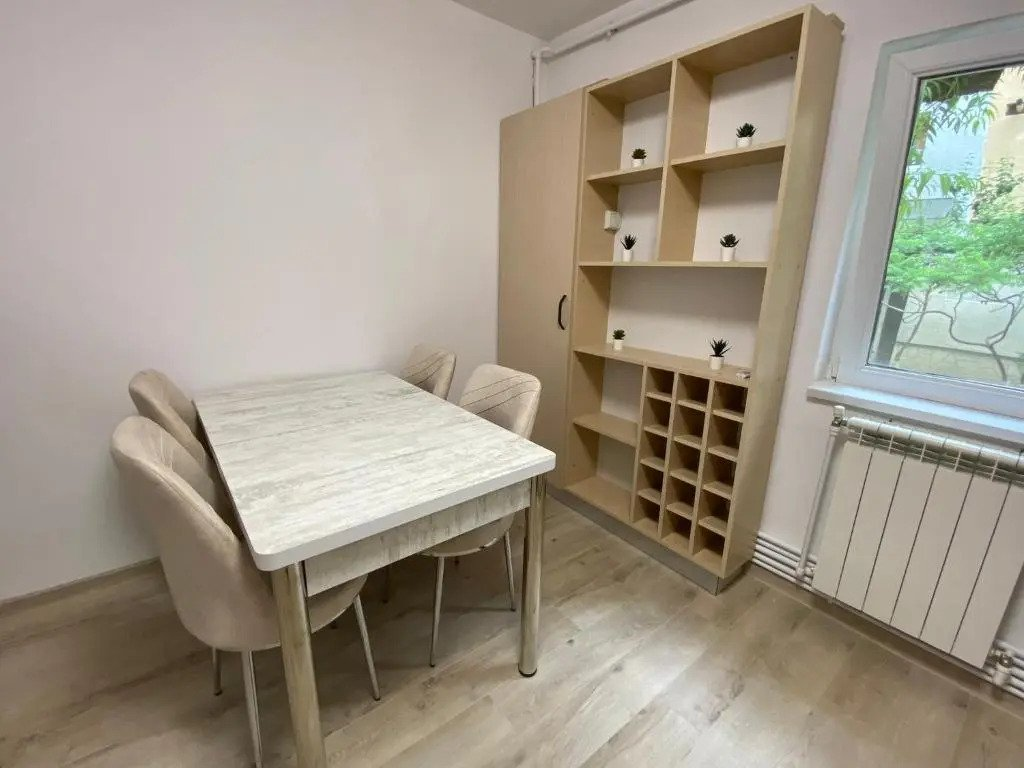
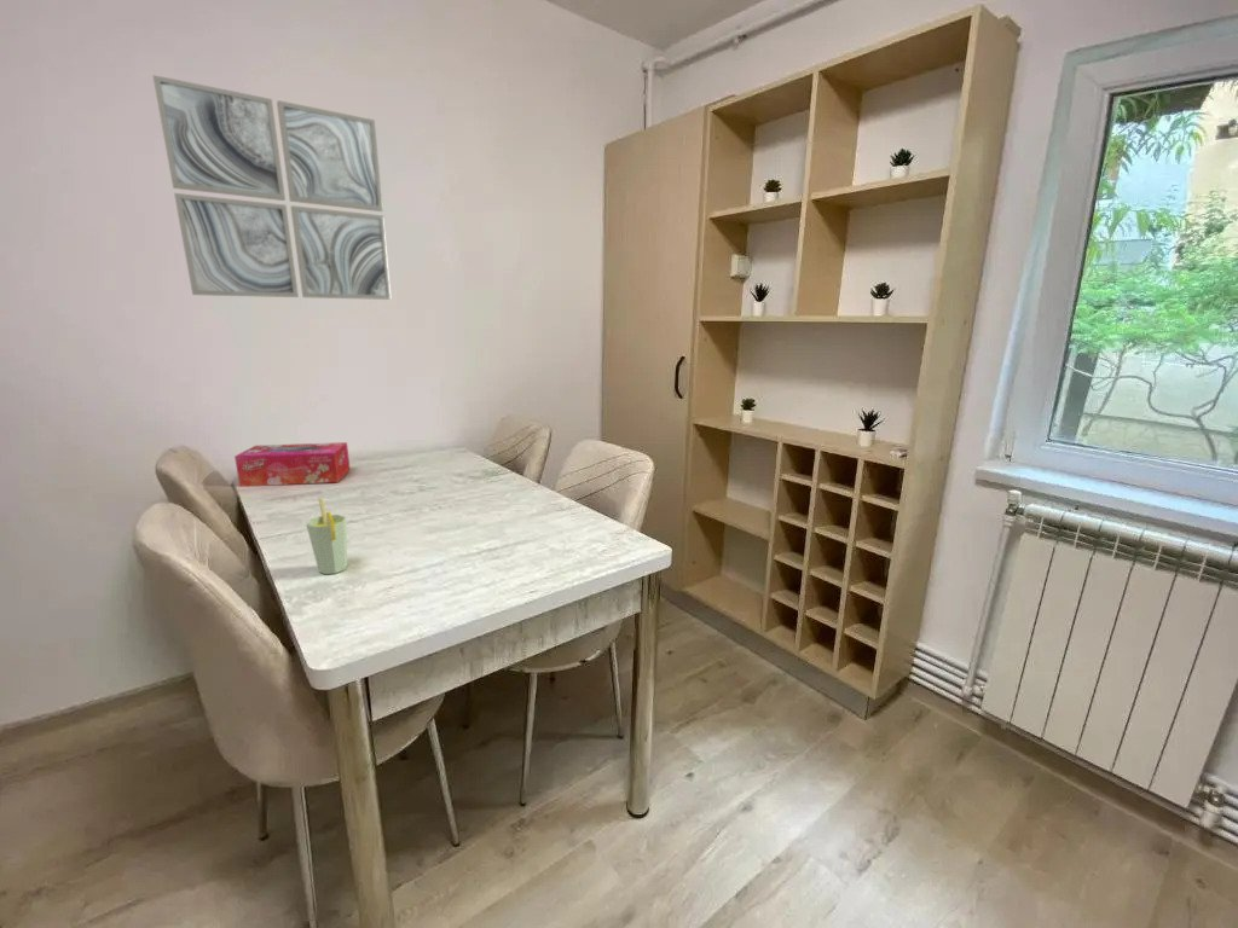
+ cup (329, 538)
+ wall art (290, 201)
+ tissue box (295, 463)
